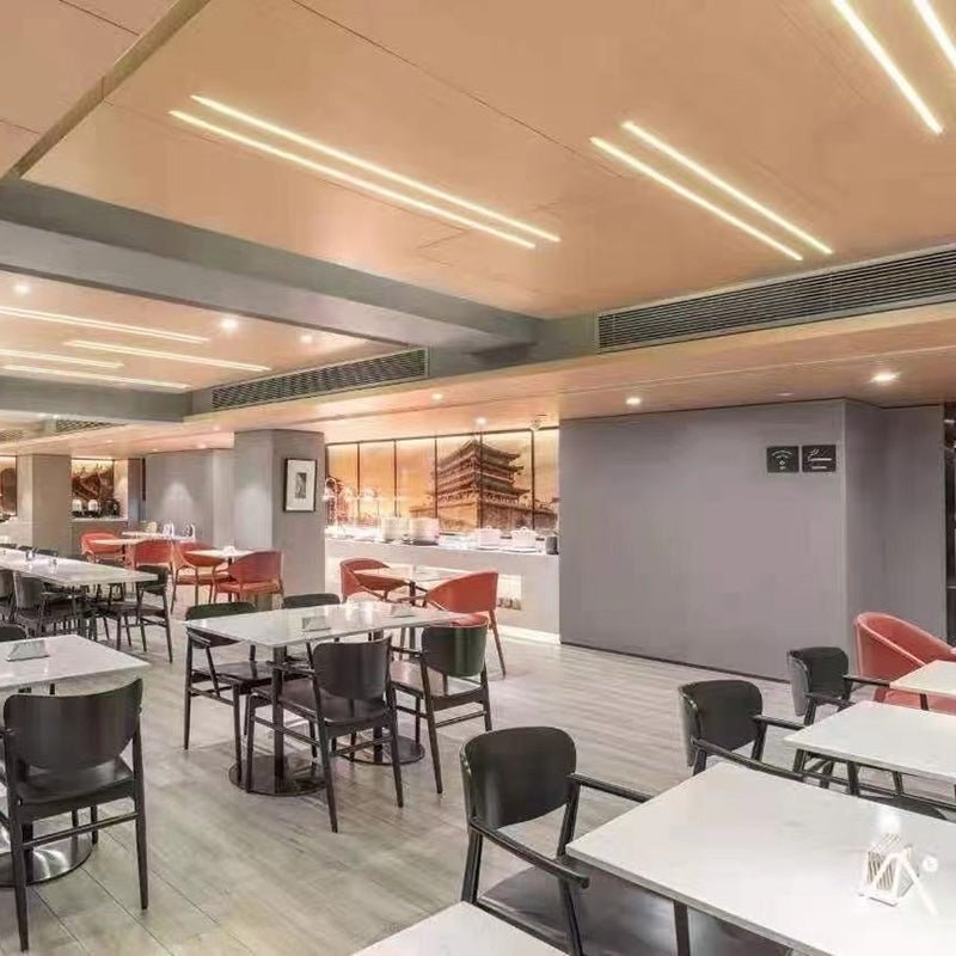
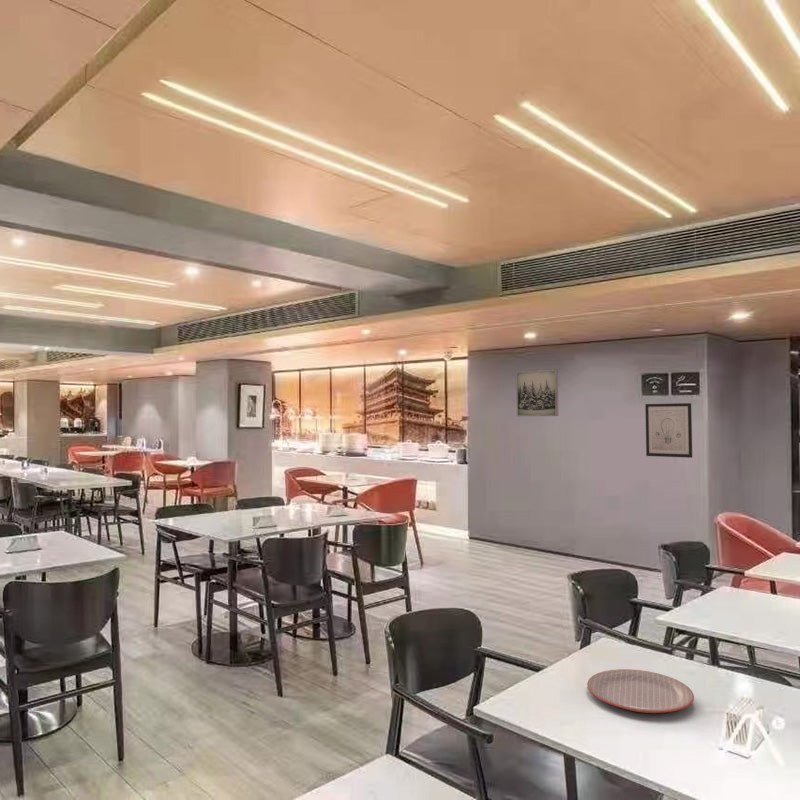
+ plate (639, 692)
+ wall art (536, 393)
+ wall art (668, 430)
